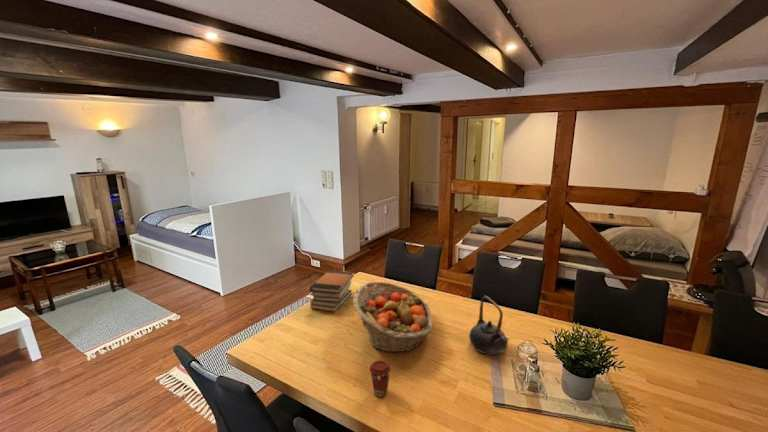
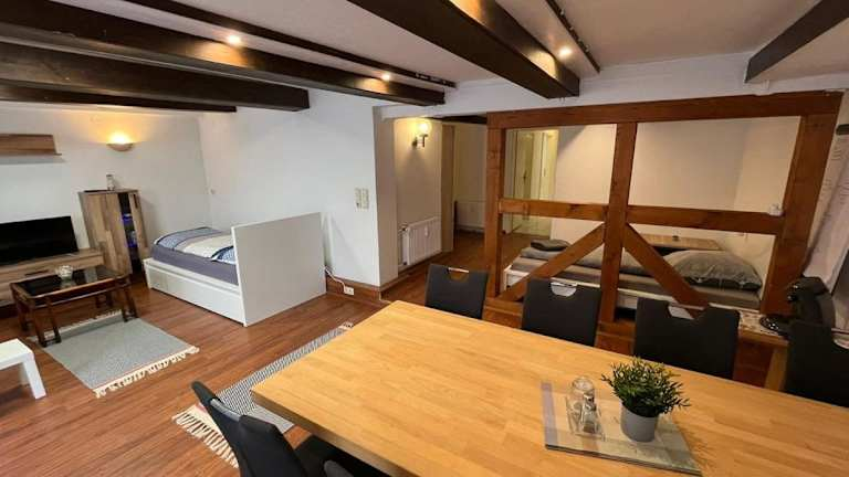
- book stack (333, 289)
- coffee cup (380, 378)
- fruit basket (393, 313)
- teapot (491, 324)
